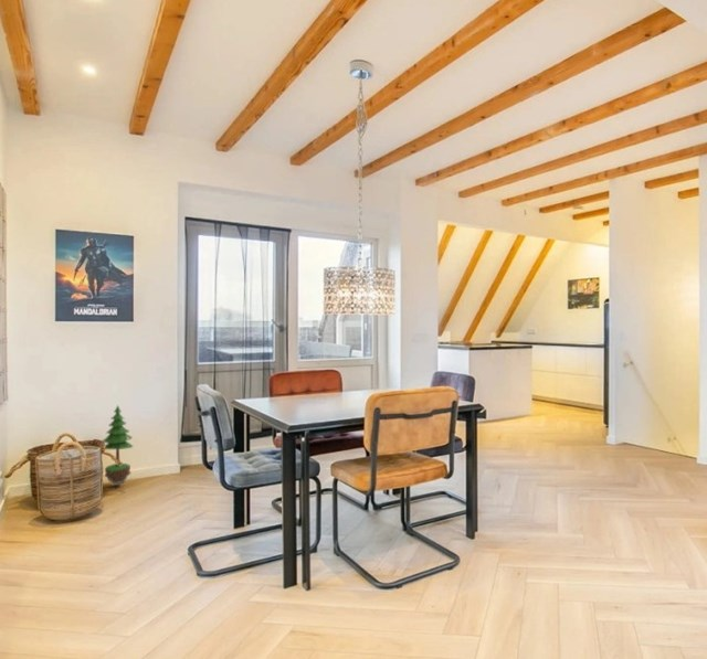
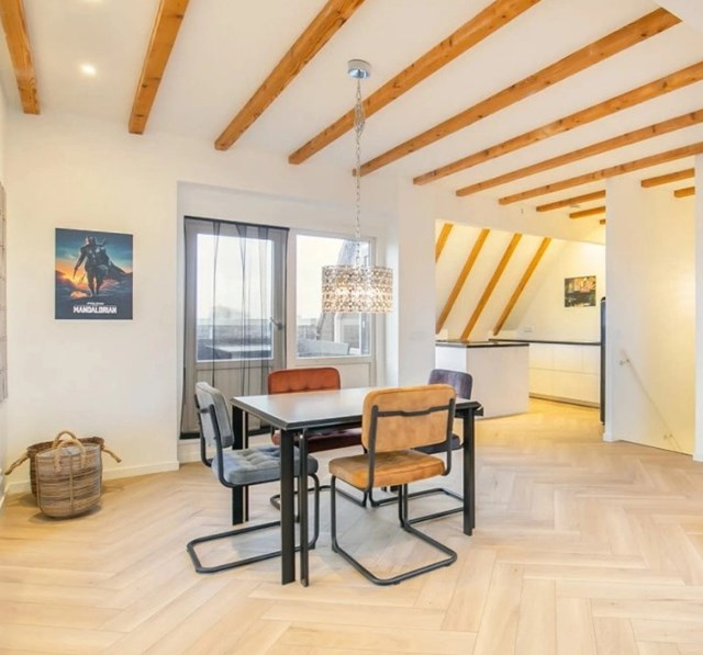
- potted tree (117, 445)
